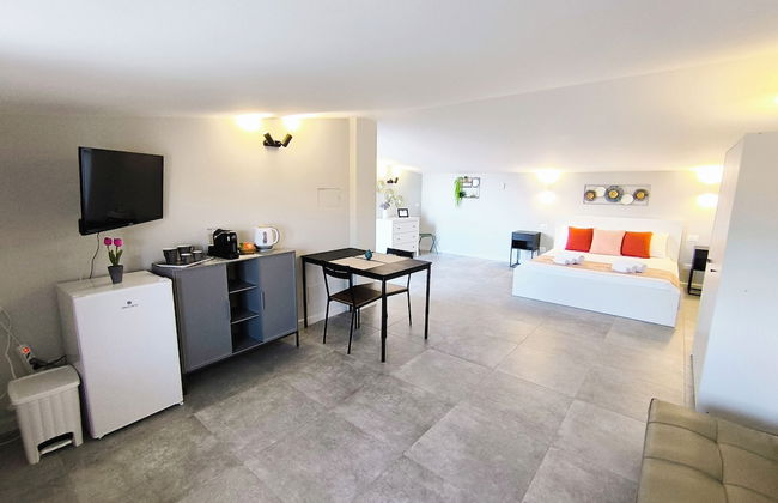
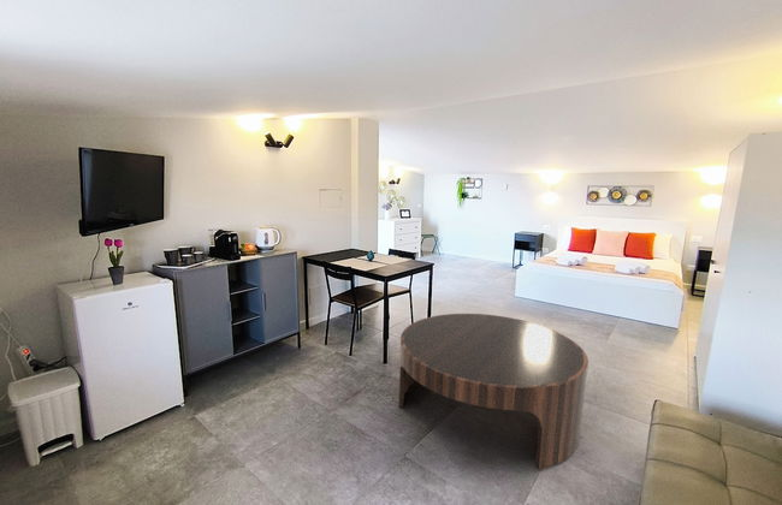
+ coffee table (486, 374)
